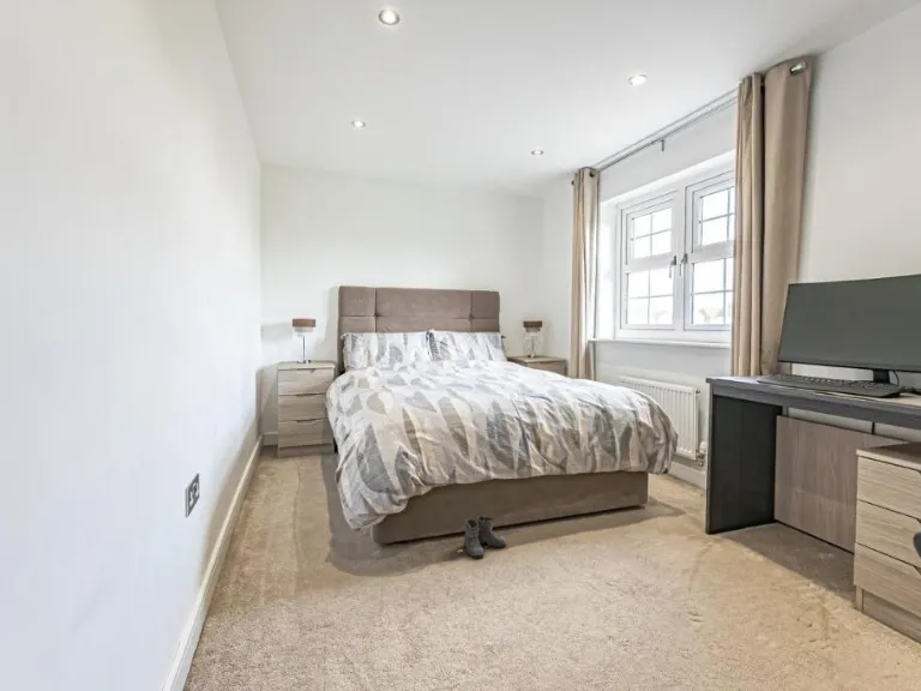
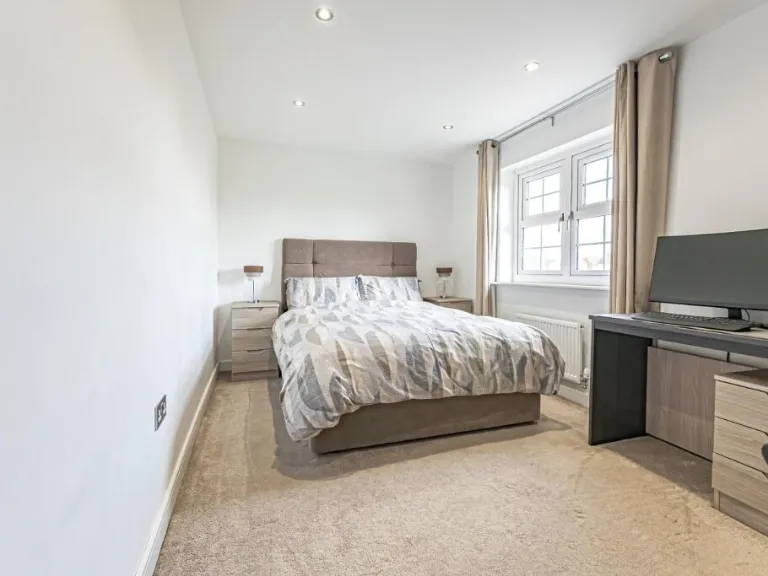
- boots (481, 534)
